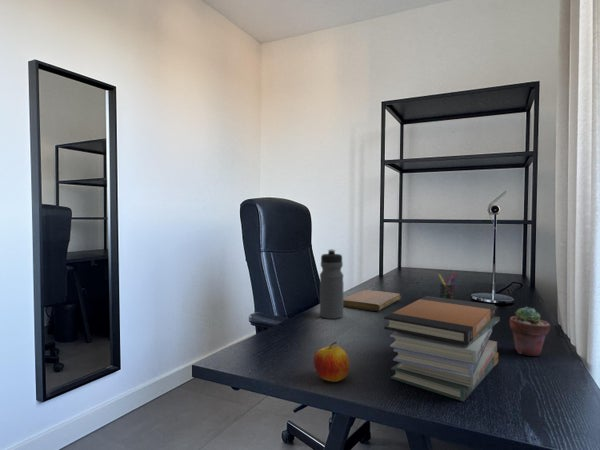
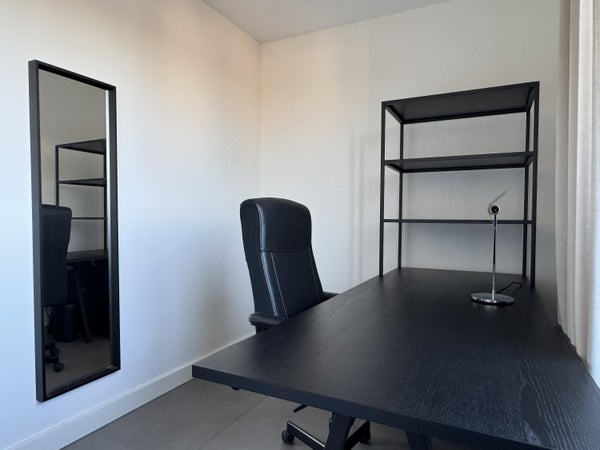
- water bottle (331, 282)
- potted succulent (528, 329)
- pen holder (448, 286)
- apple (331, 359)
- notebook (371, 299)
- book stack (444, 340)
